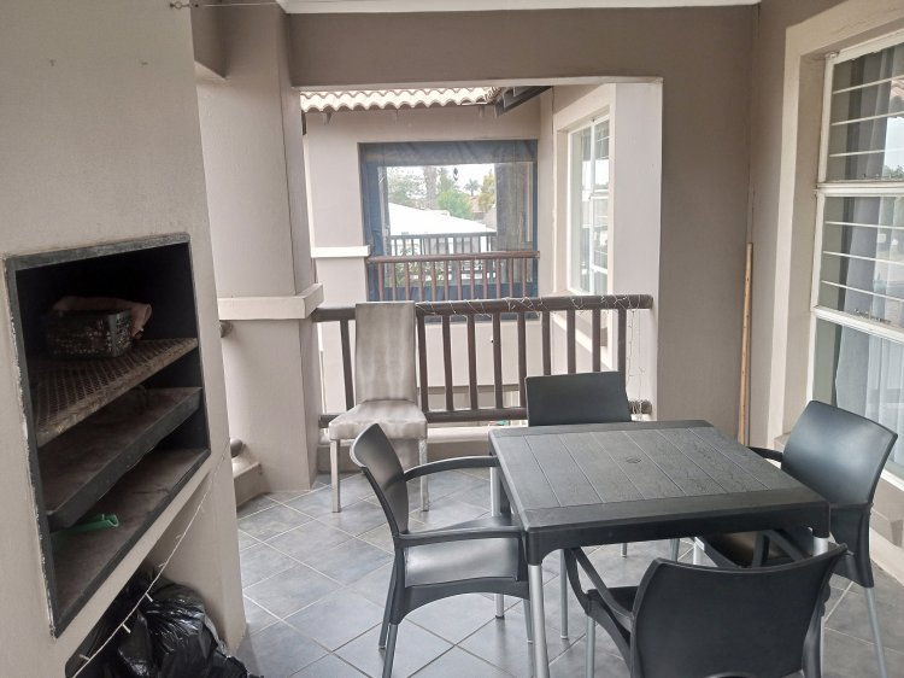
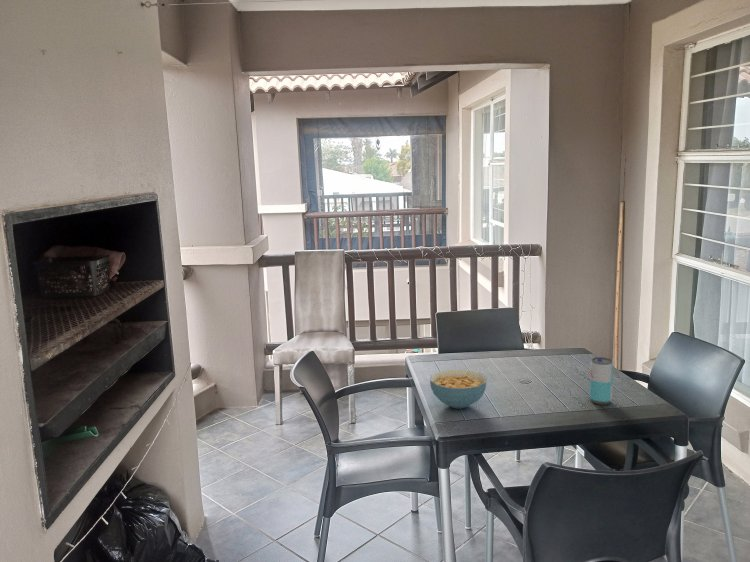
+ beverage can (601, 380)
+ cereal bowl (458, 392)
